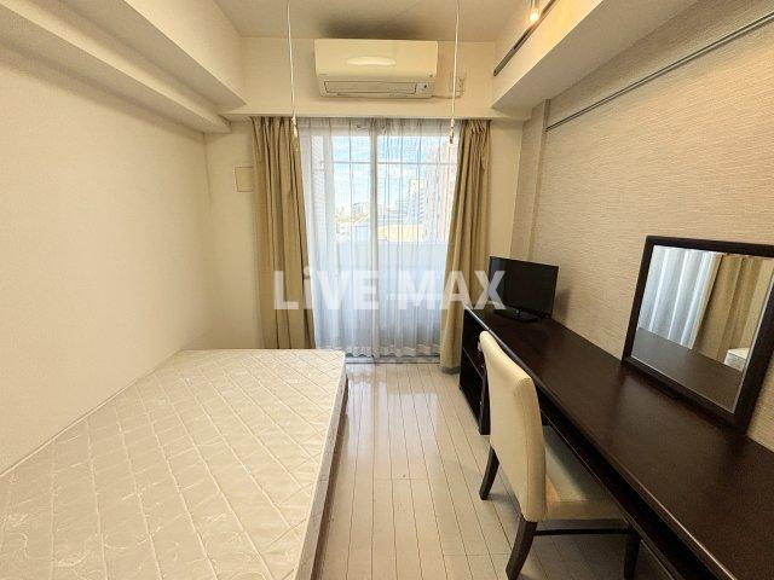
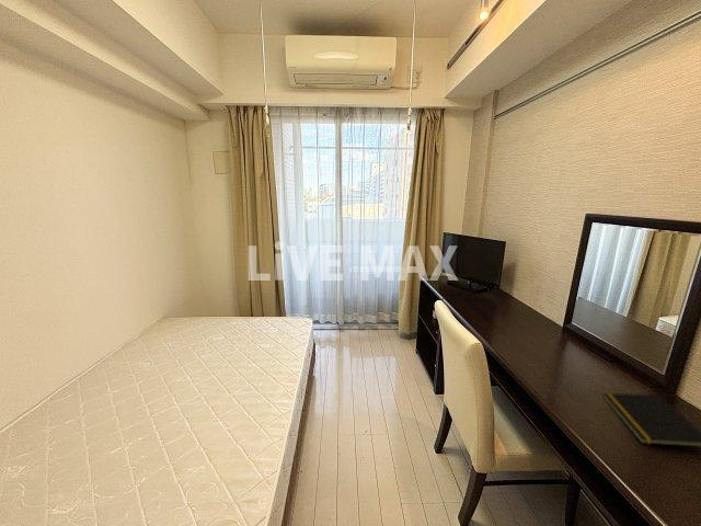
+ notepad (651, 416)
